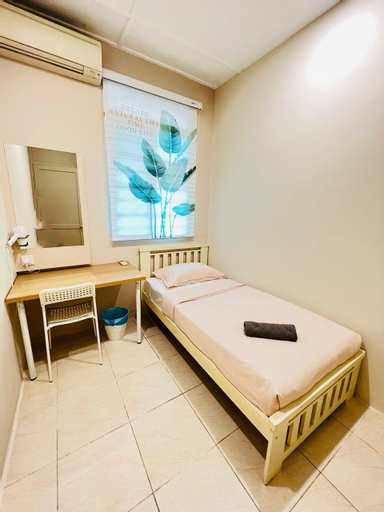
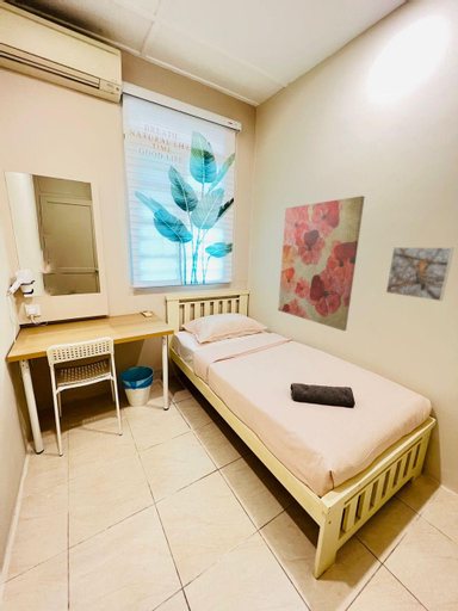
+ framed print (416, 272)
+ wall art (312, 264)
